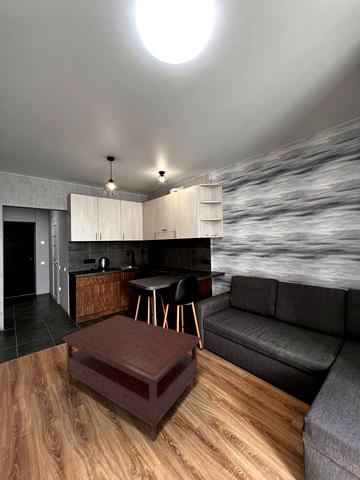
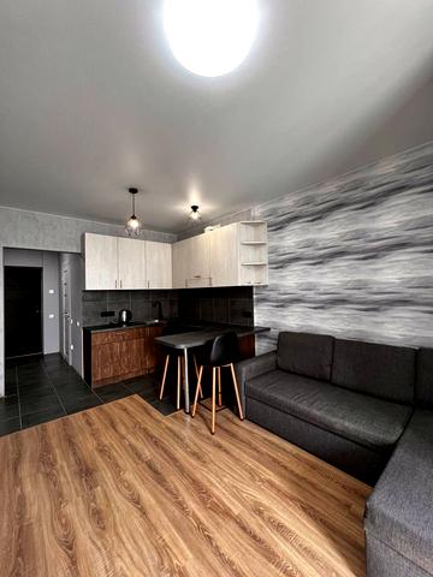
- coffee table (131, 360)
